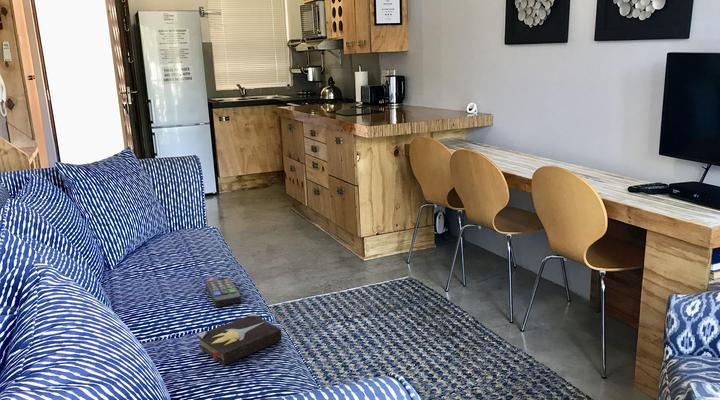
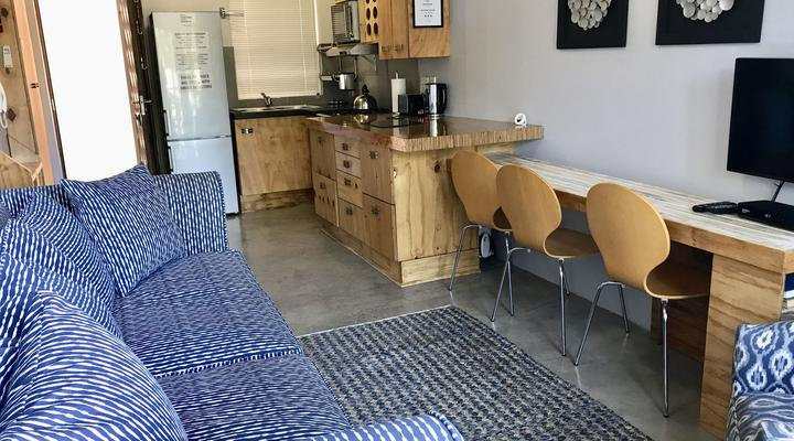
- hardback book (240, 337)
- remote control (222, 290)
